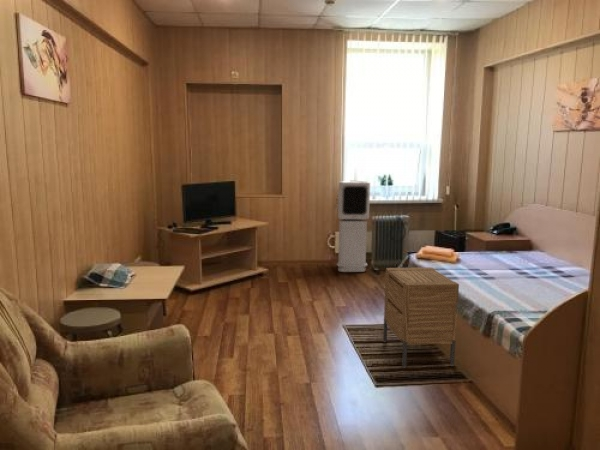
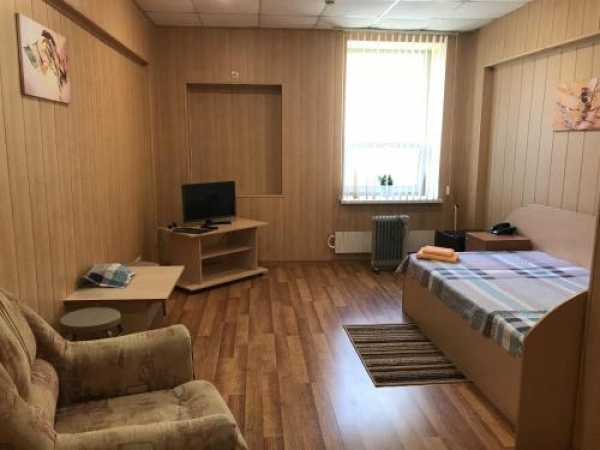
- air purifier (351, 225)
- nightstand (418, 314)
